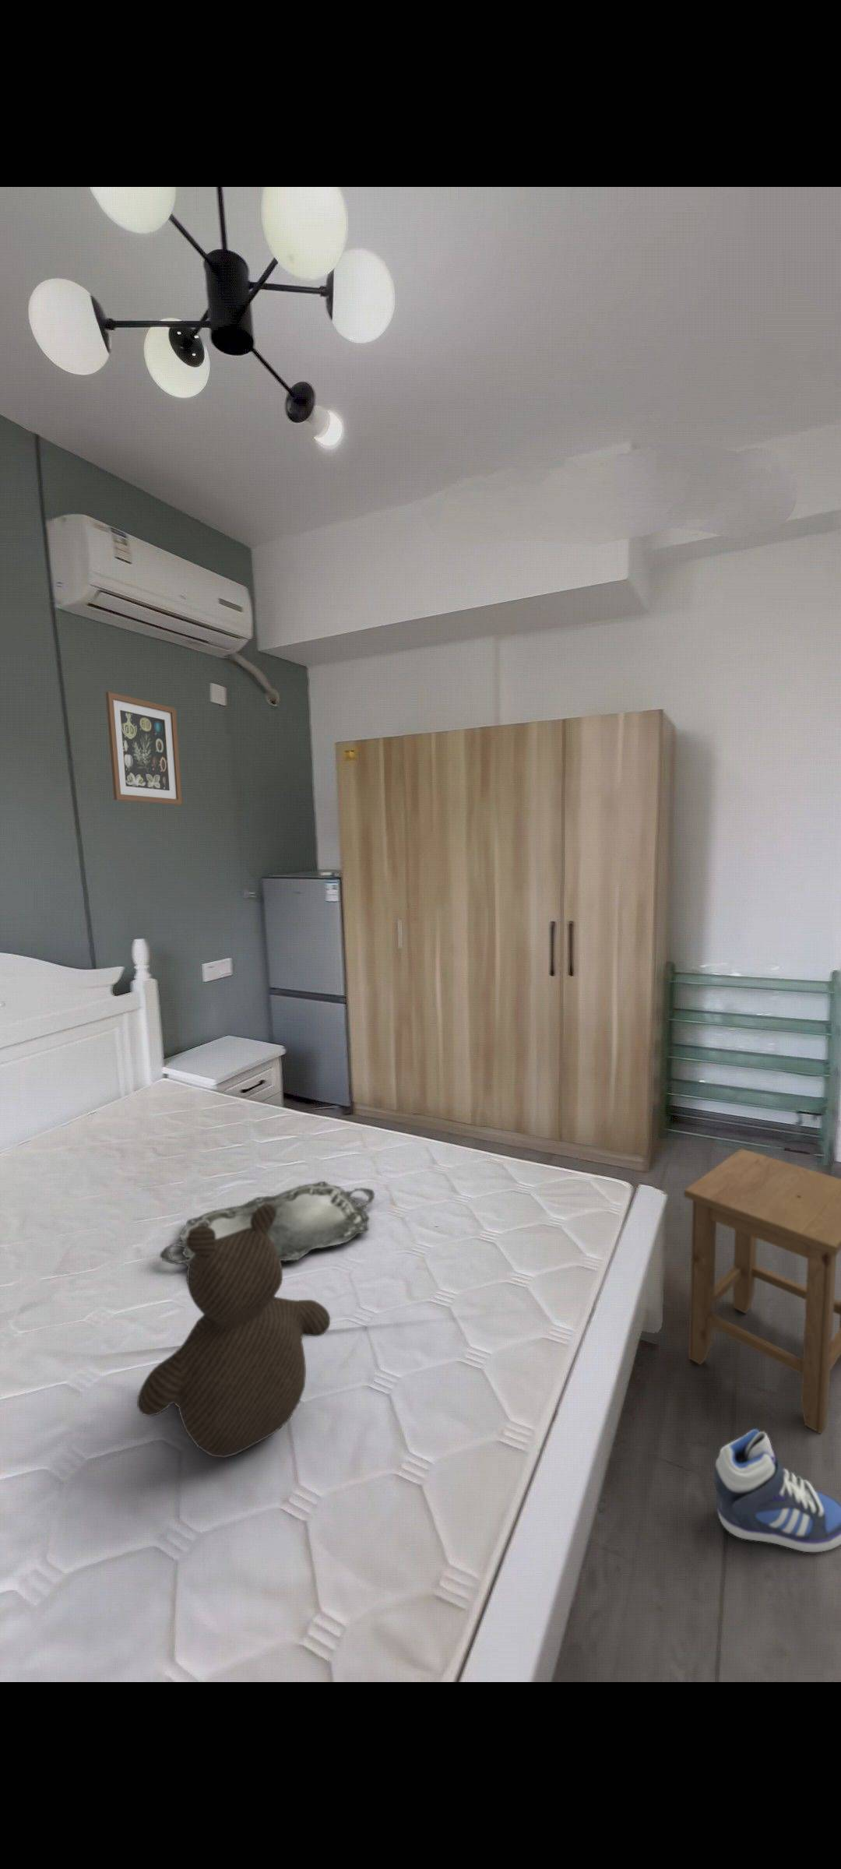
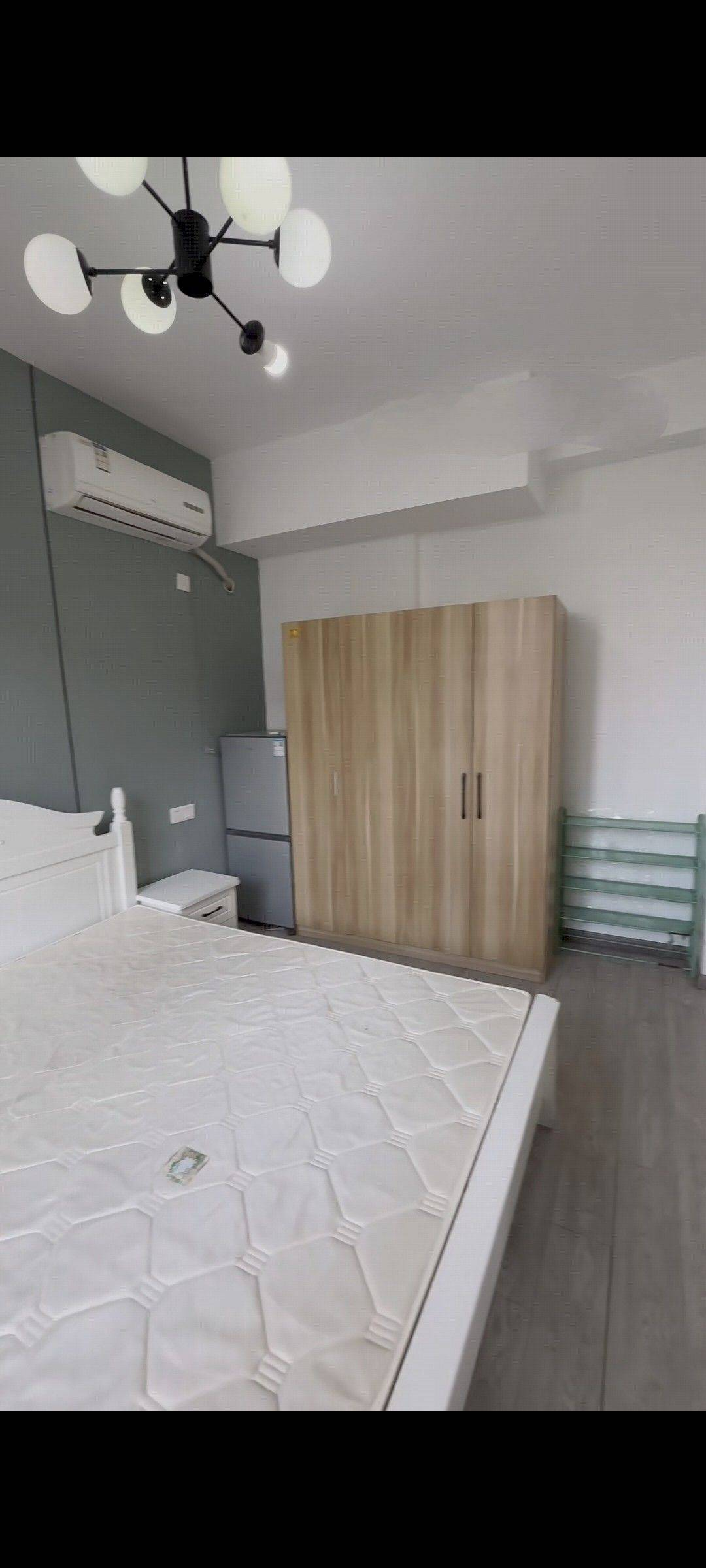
- wall art (145, 751)
- stuffed bear (228, 1306)
- sneaker (783, 1484)
- serving tray (275, 1225)
- stool (778, 1277)
